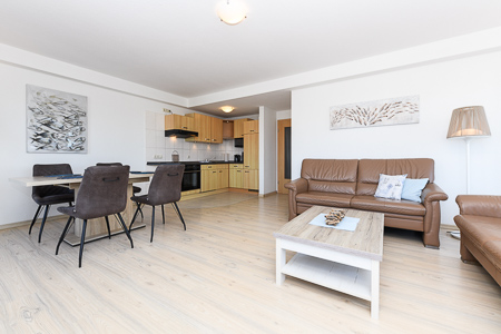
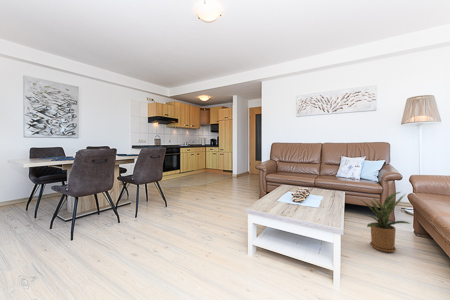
+ house plant (380, 218)
